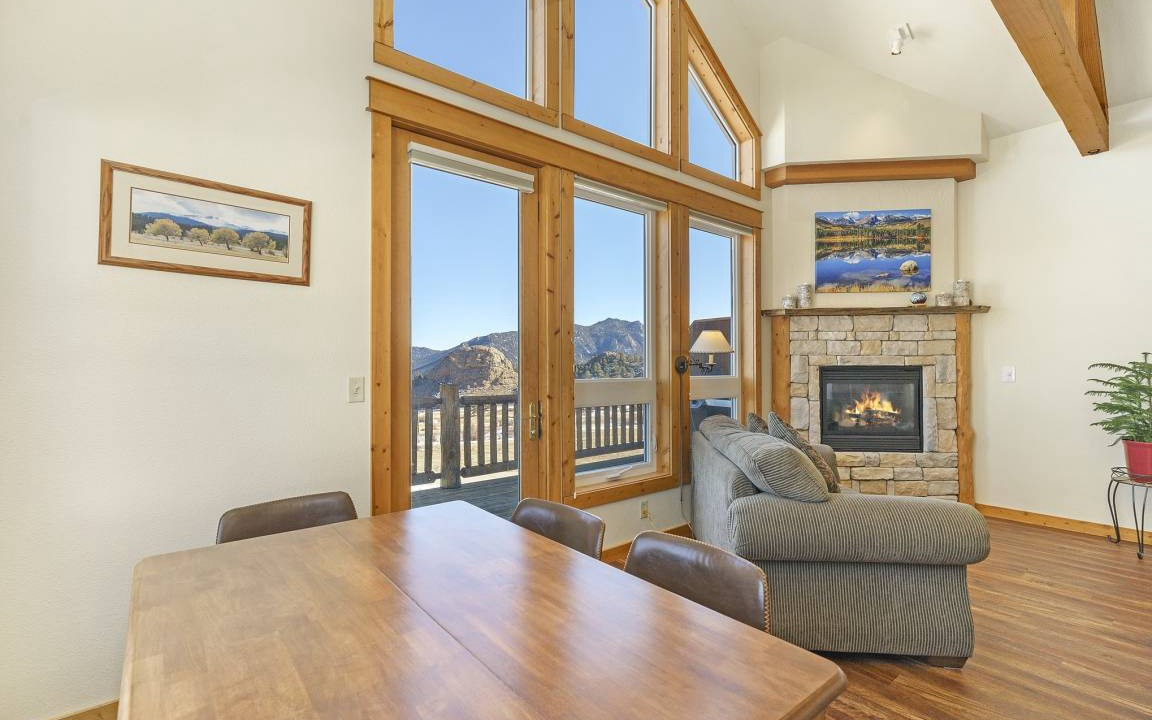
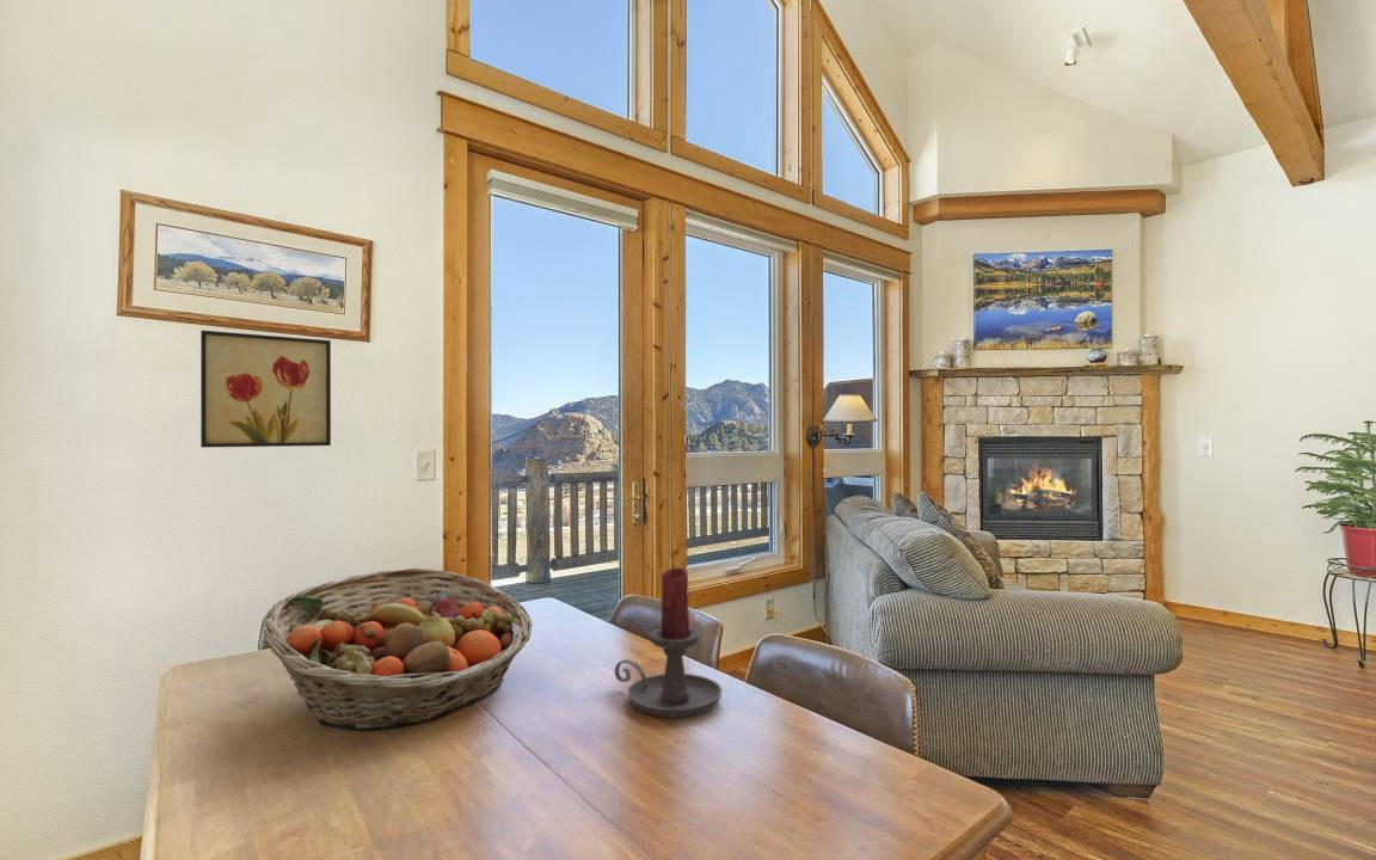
+ wall art (268, 391)
+ fruit basket (408, 638)
+ candle holder (663, 633)
